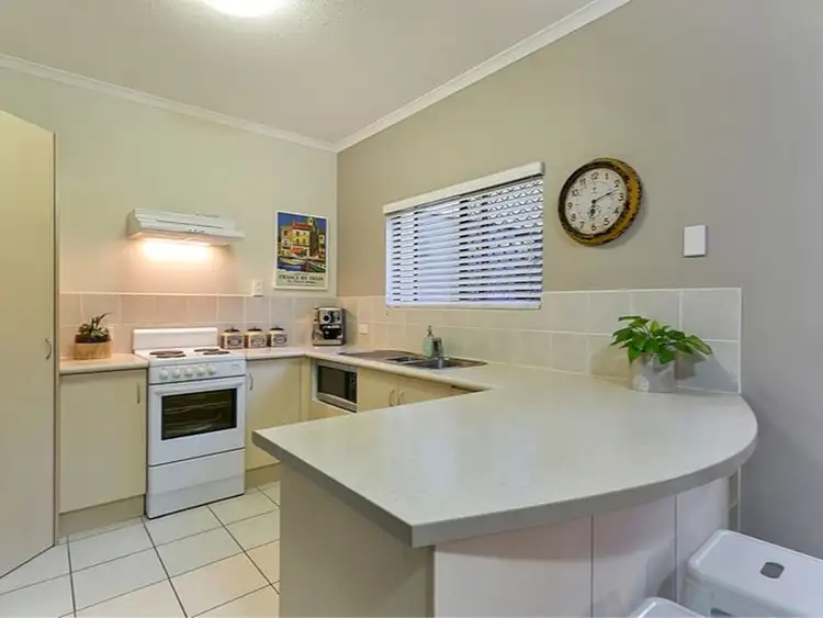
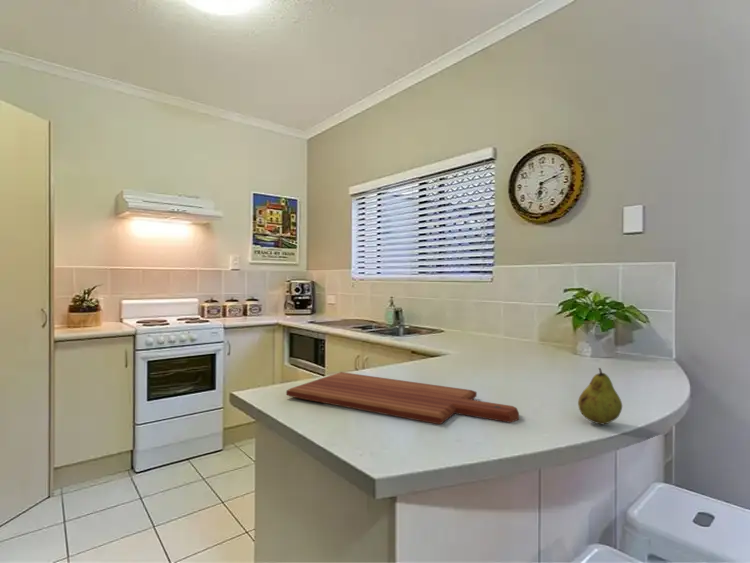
+ fruit (599, 394)
+ cutting board (386, 394)
